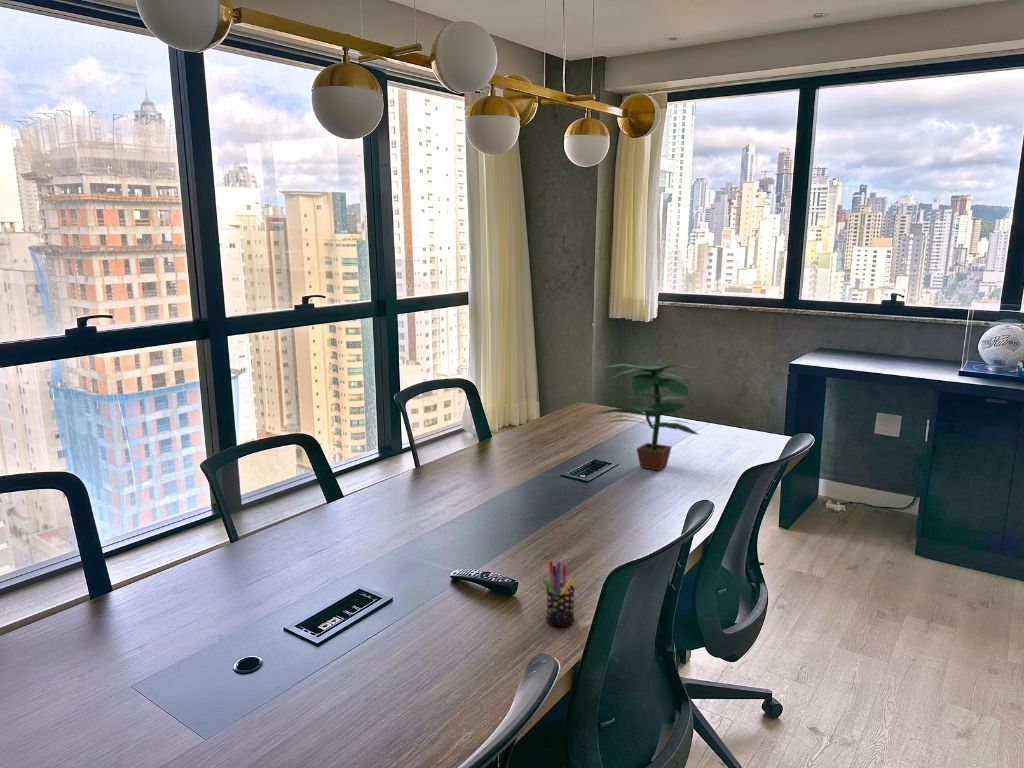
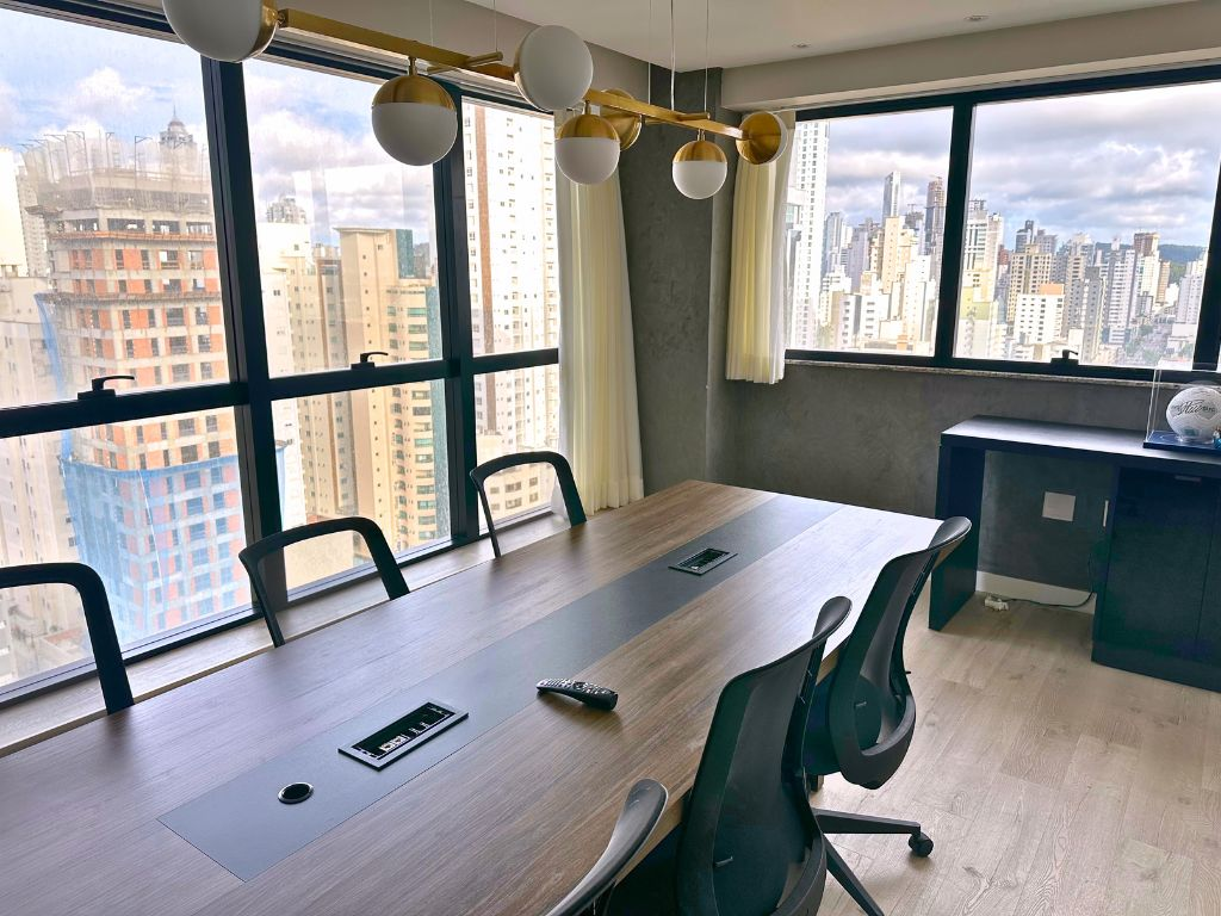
- pen holder (556, 593)
- potted plant (651, 415)
